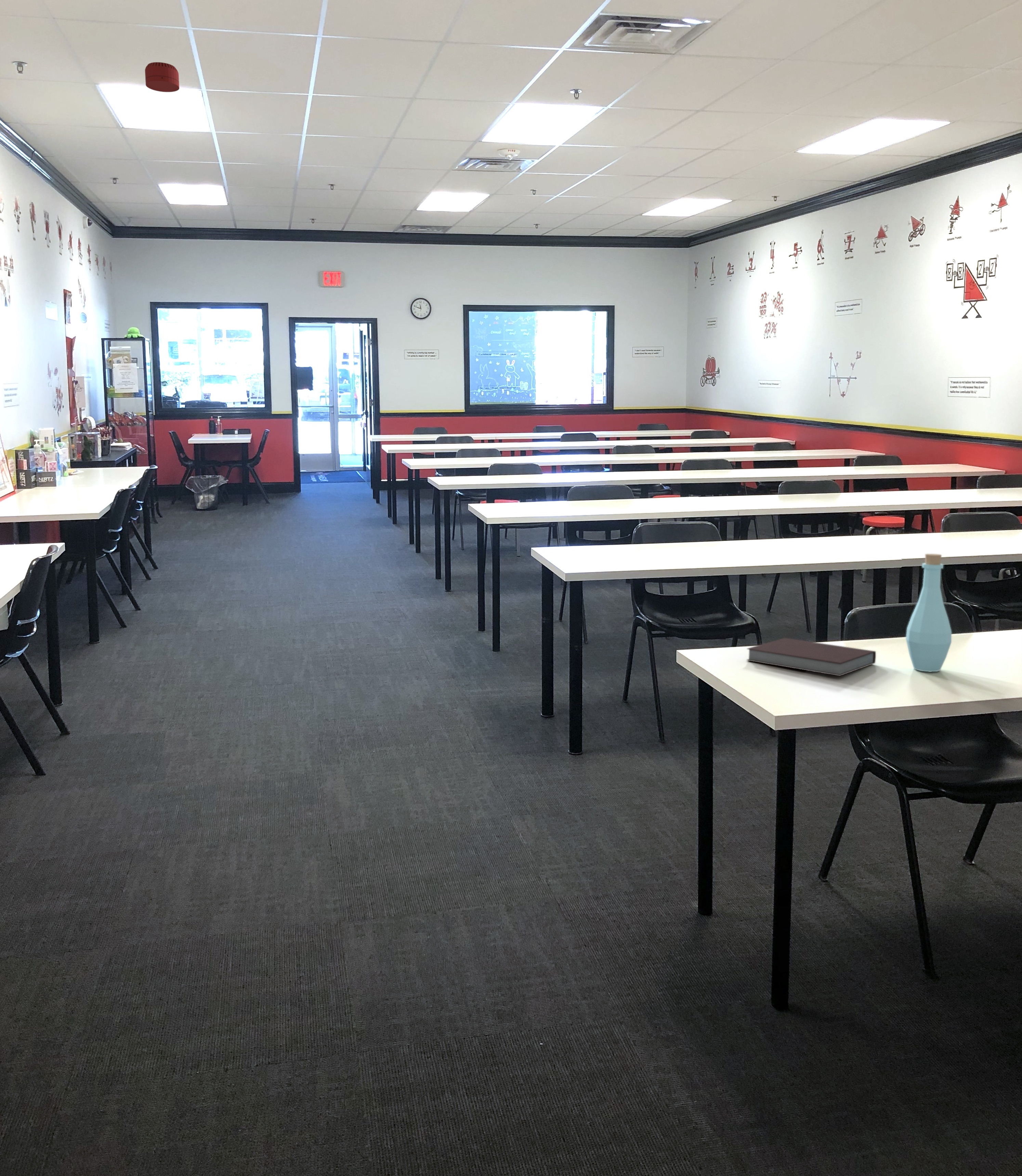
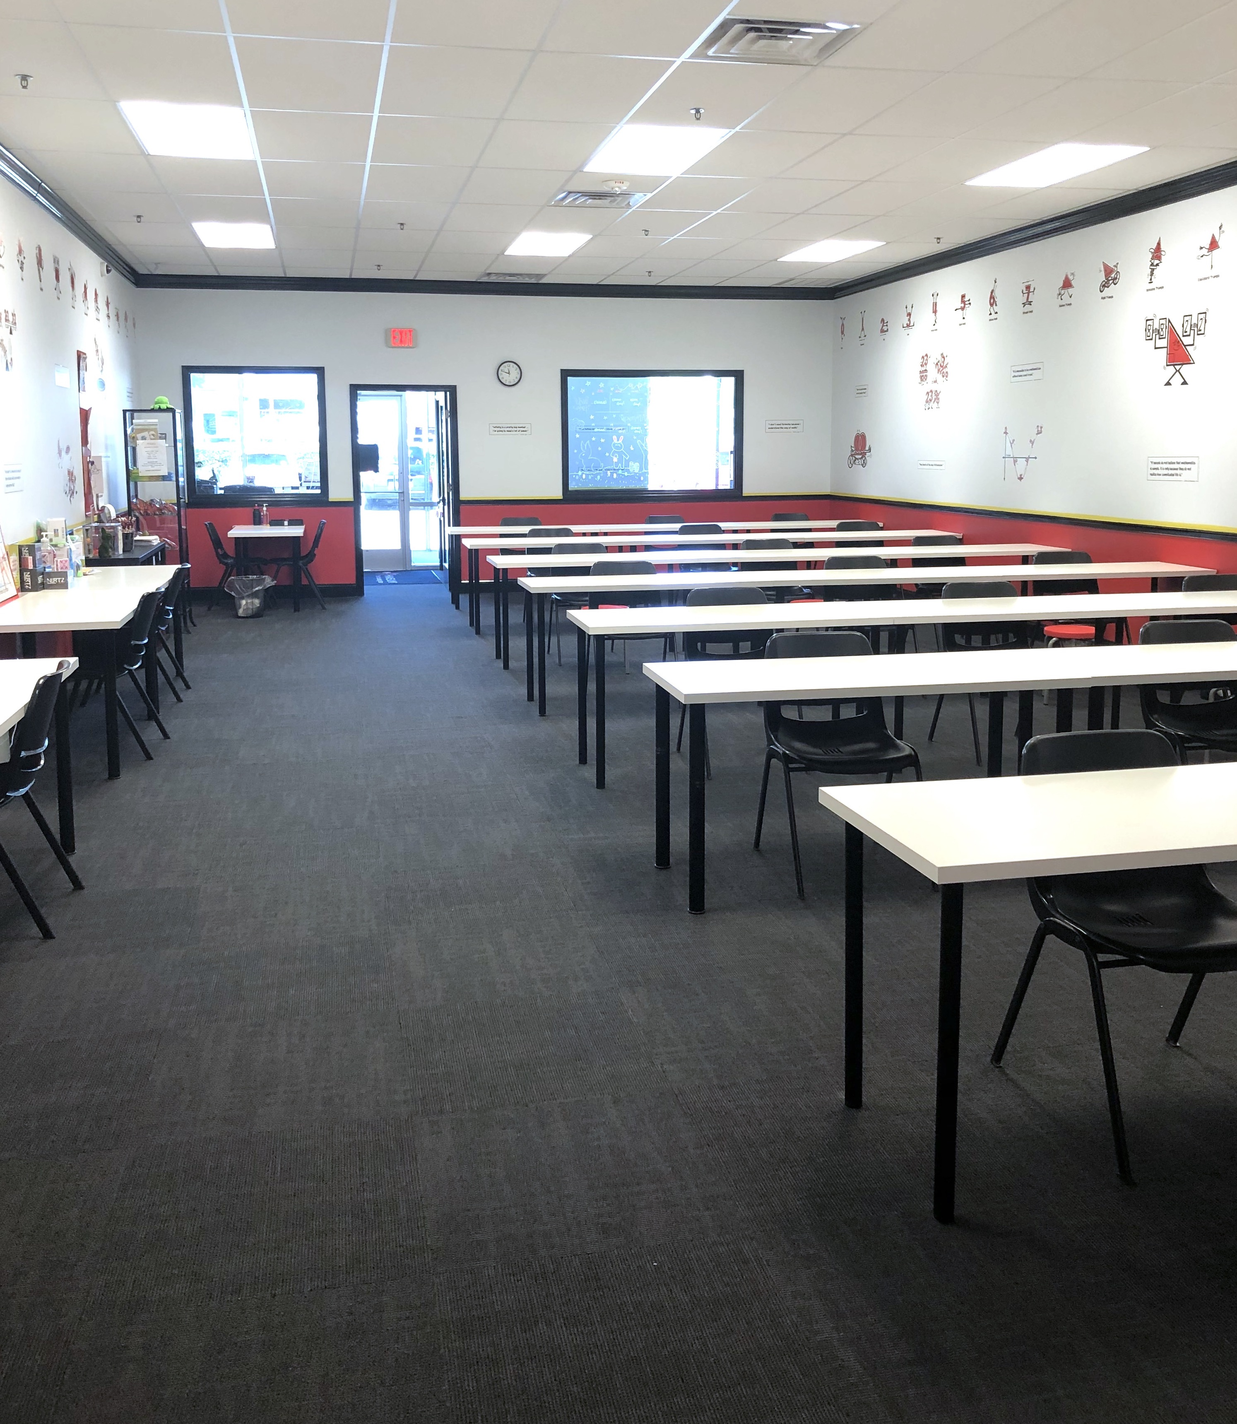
- notebook (811, 656)
- smoke detector (162, 77)
- bottle (930, 612)
